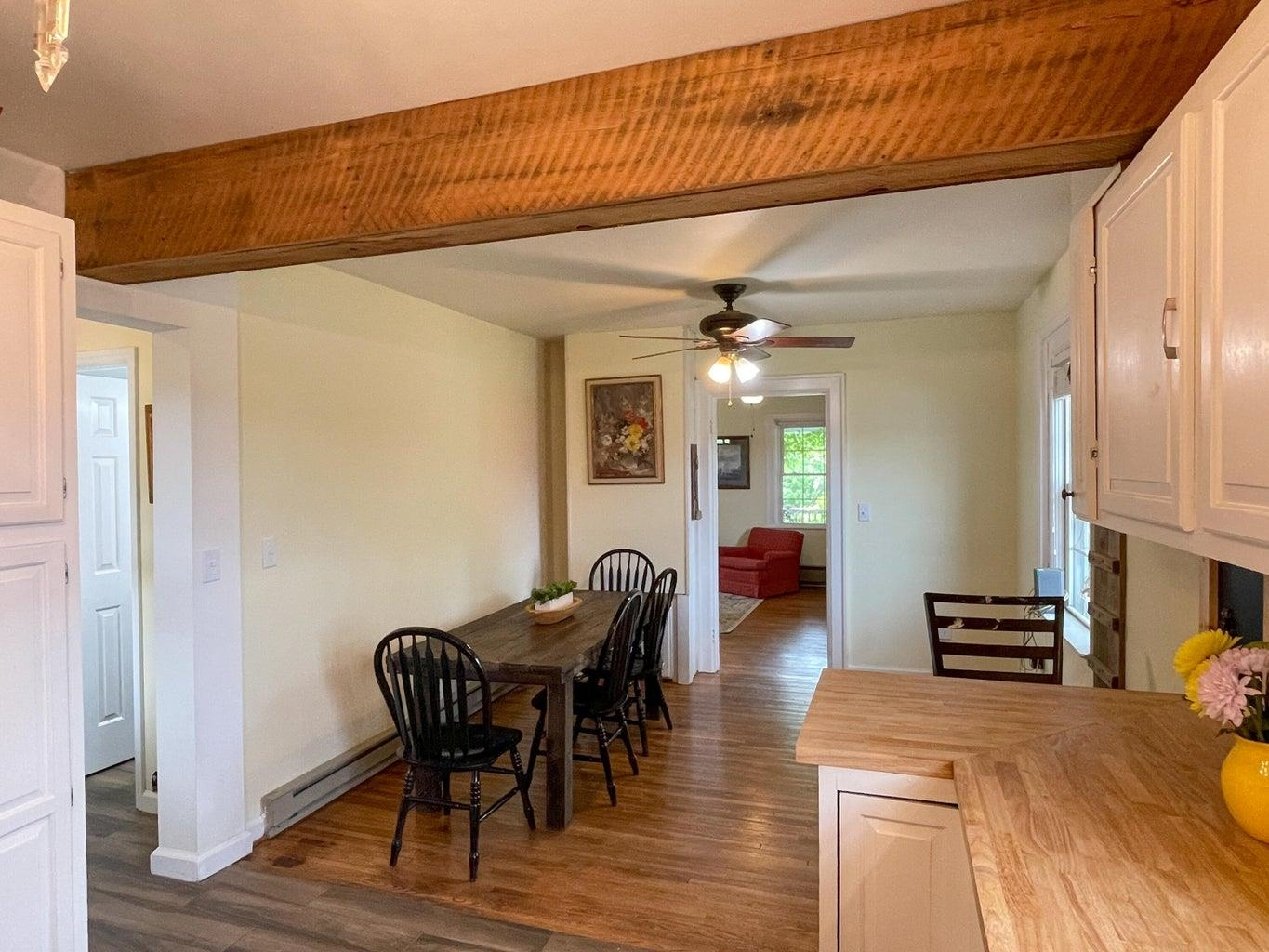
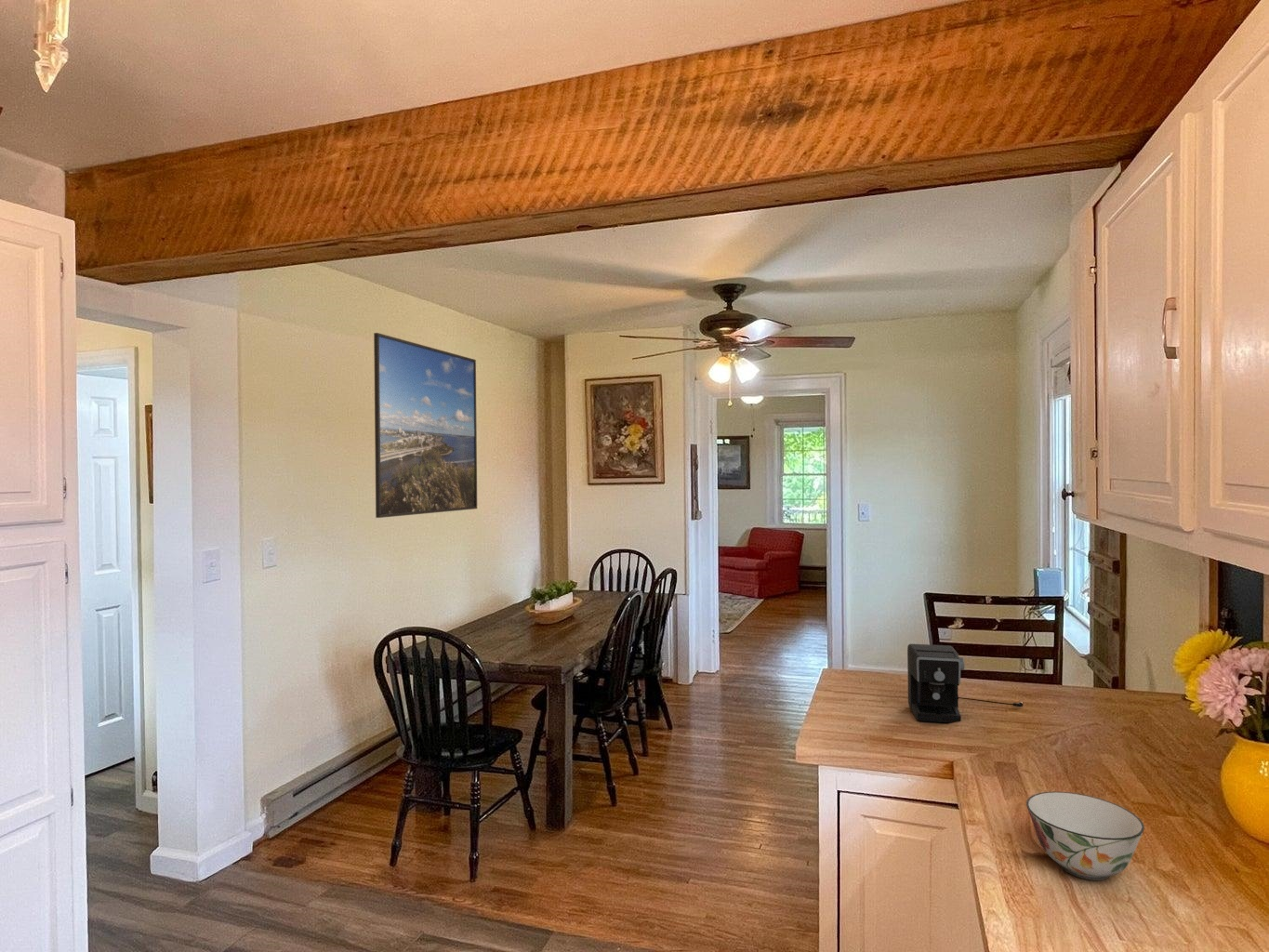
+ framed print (430, 430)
+ soup bowl (1083, 840)
+ coffee maker (959, 682)
